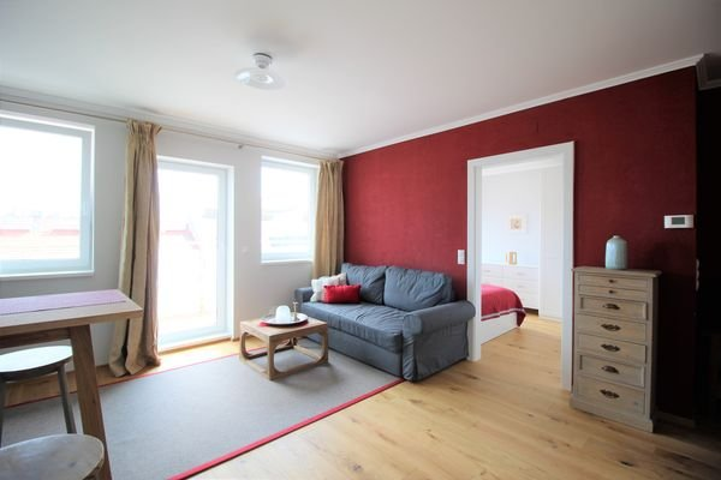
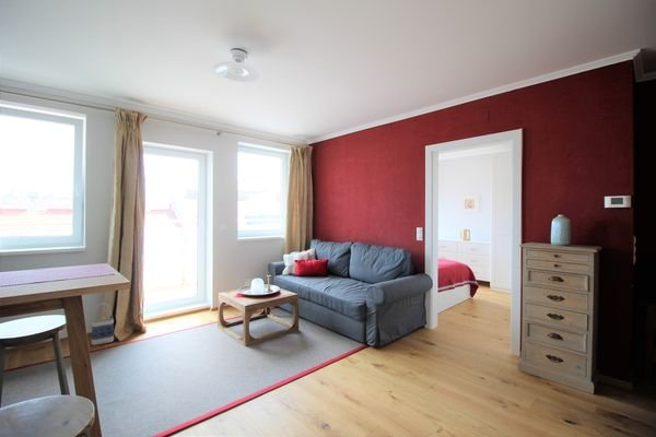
+ bag (103, 322)
